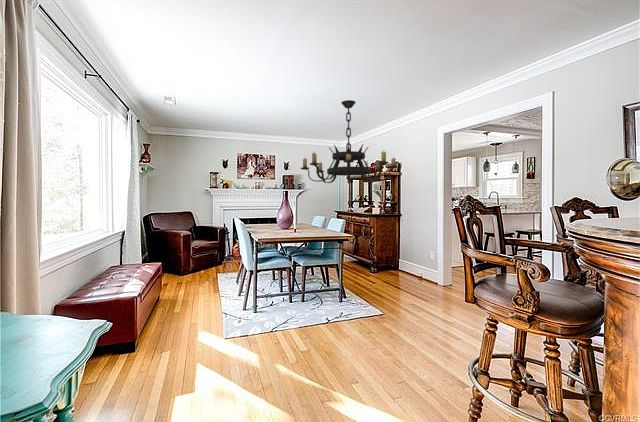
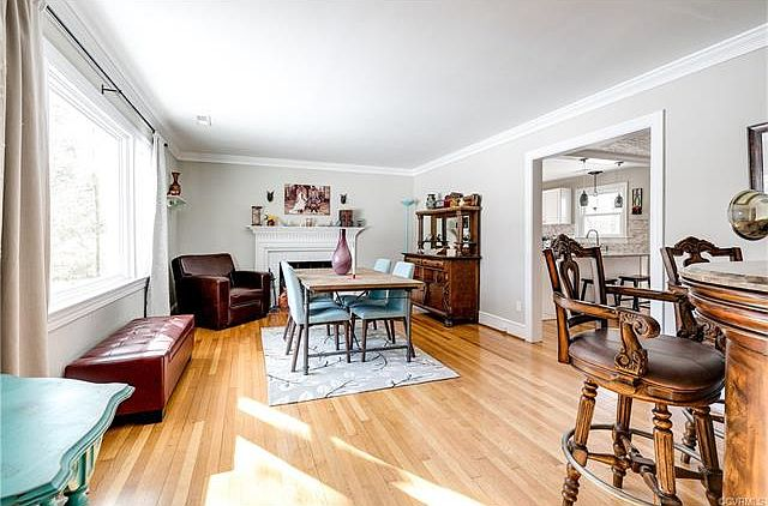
- chandelier (348, 142)
